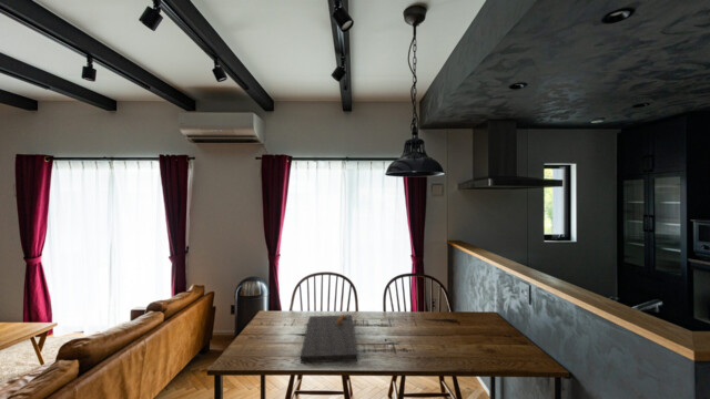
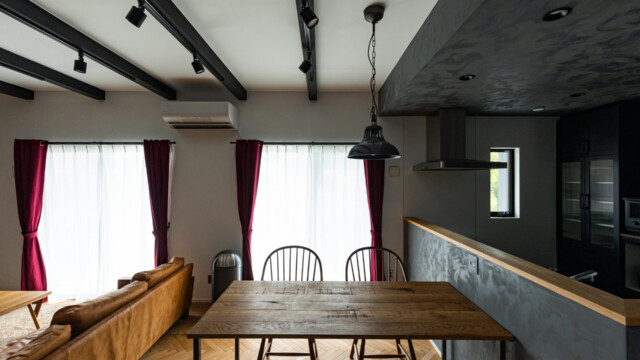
- cutting board (329, 332)
